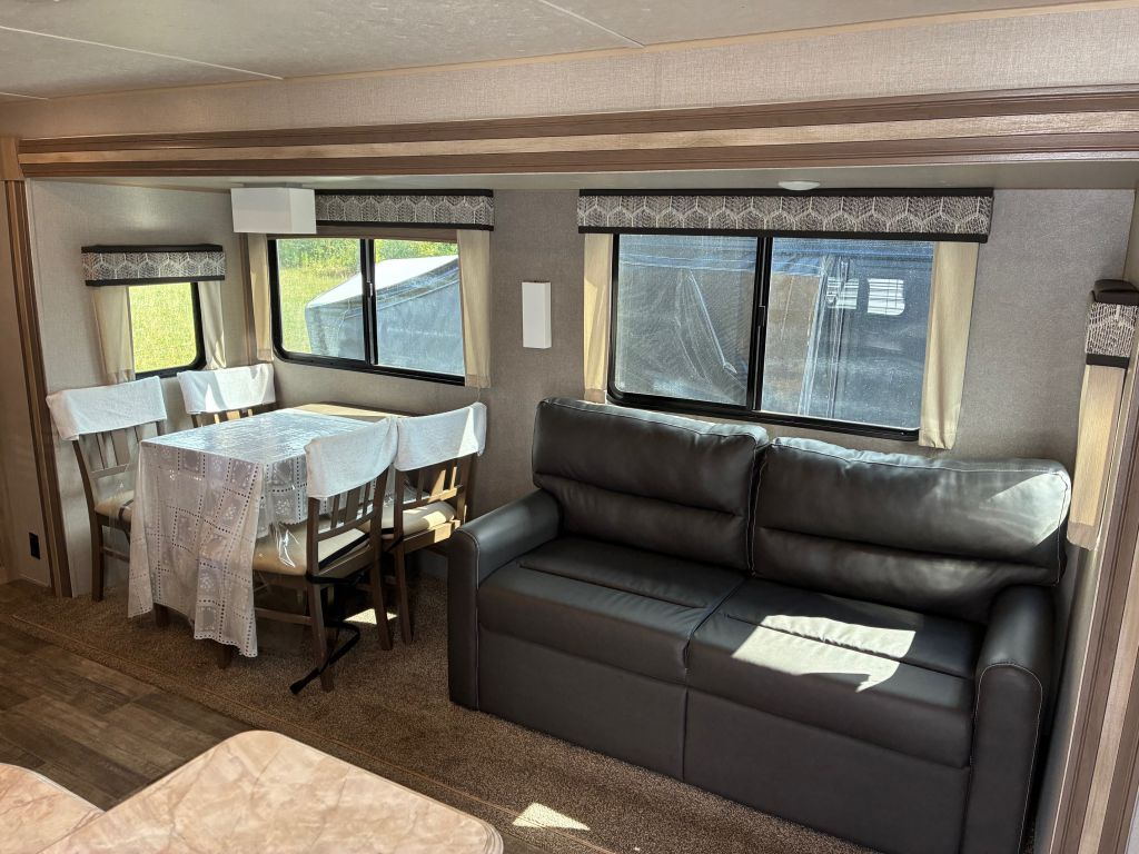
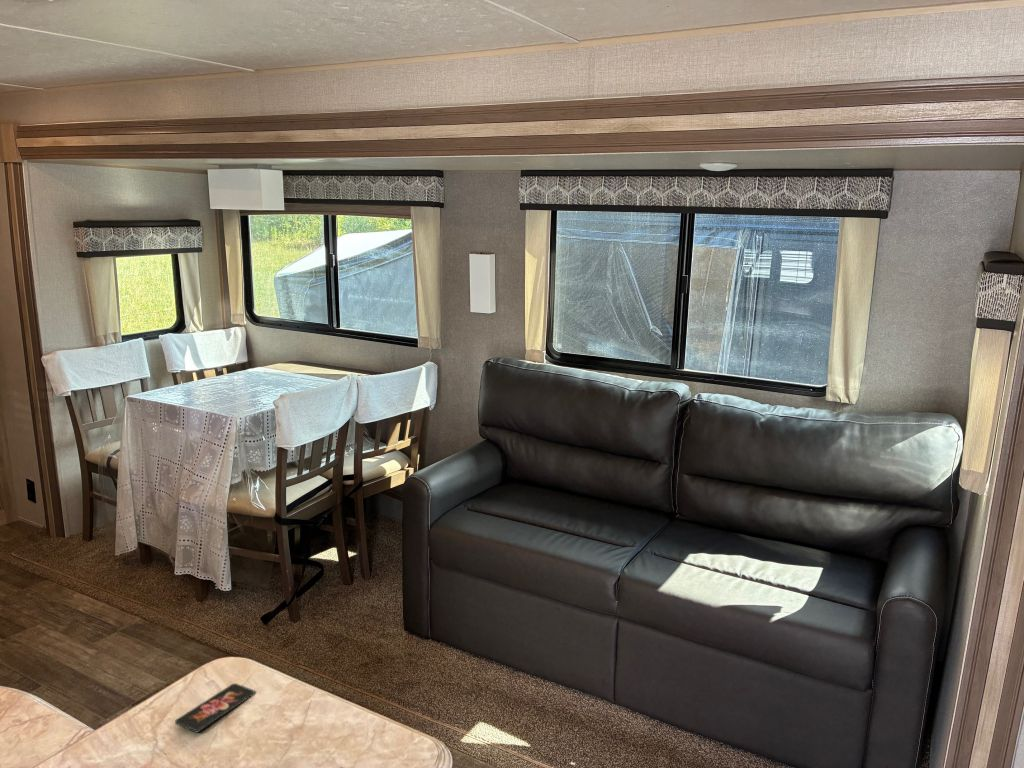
+ smartphone (216, 707)
